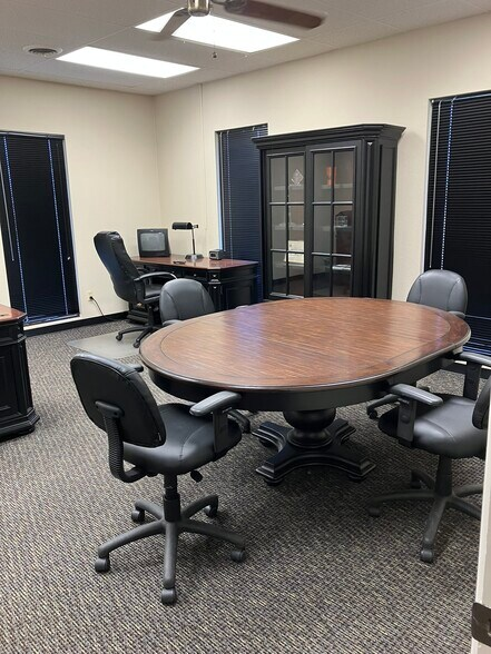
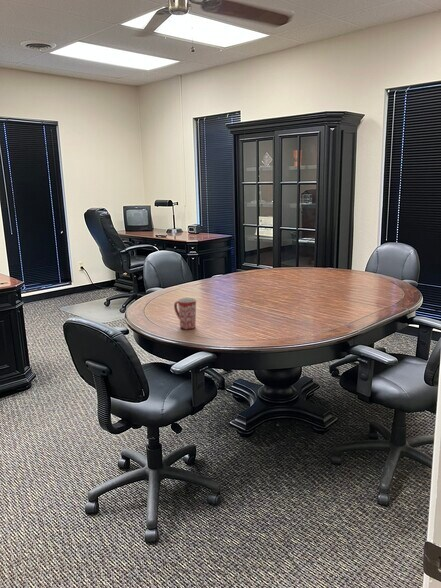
+ mug (184, 312)
